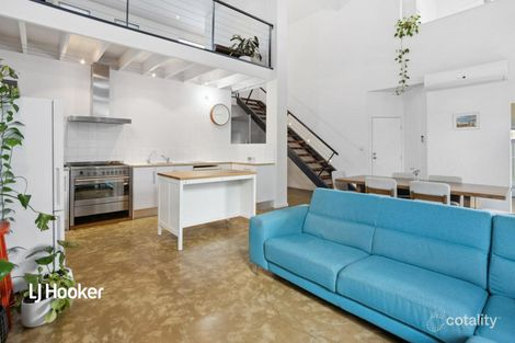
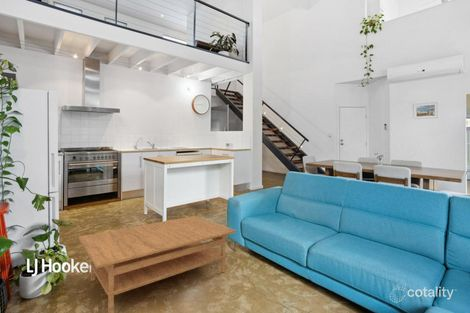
+ coffee table (160, 254)
